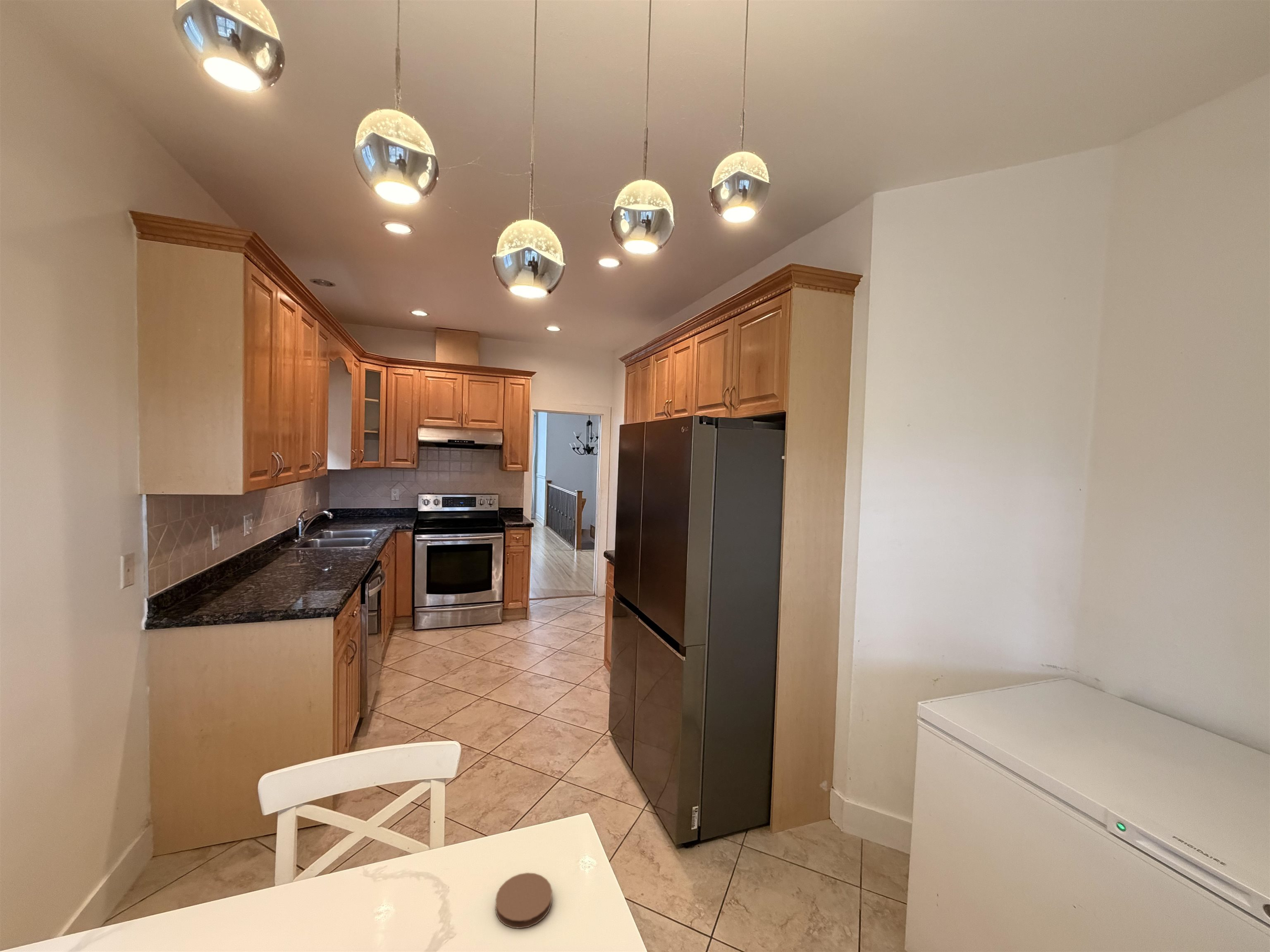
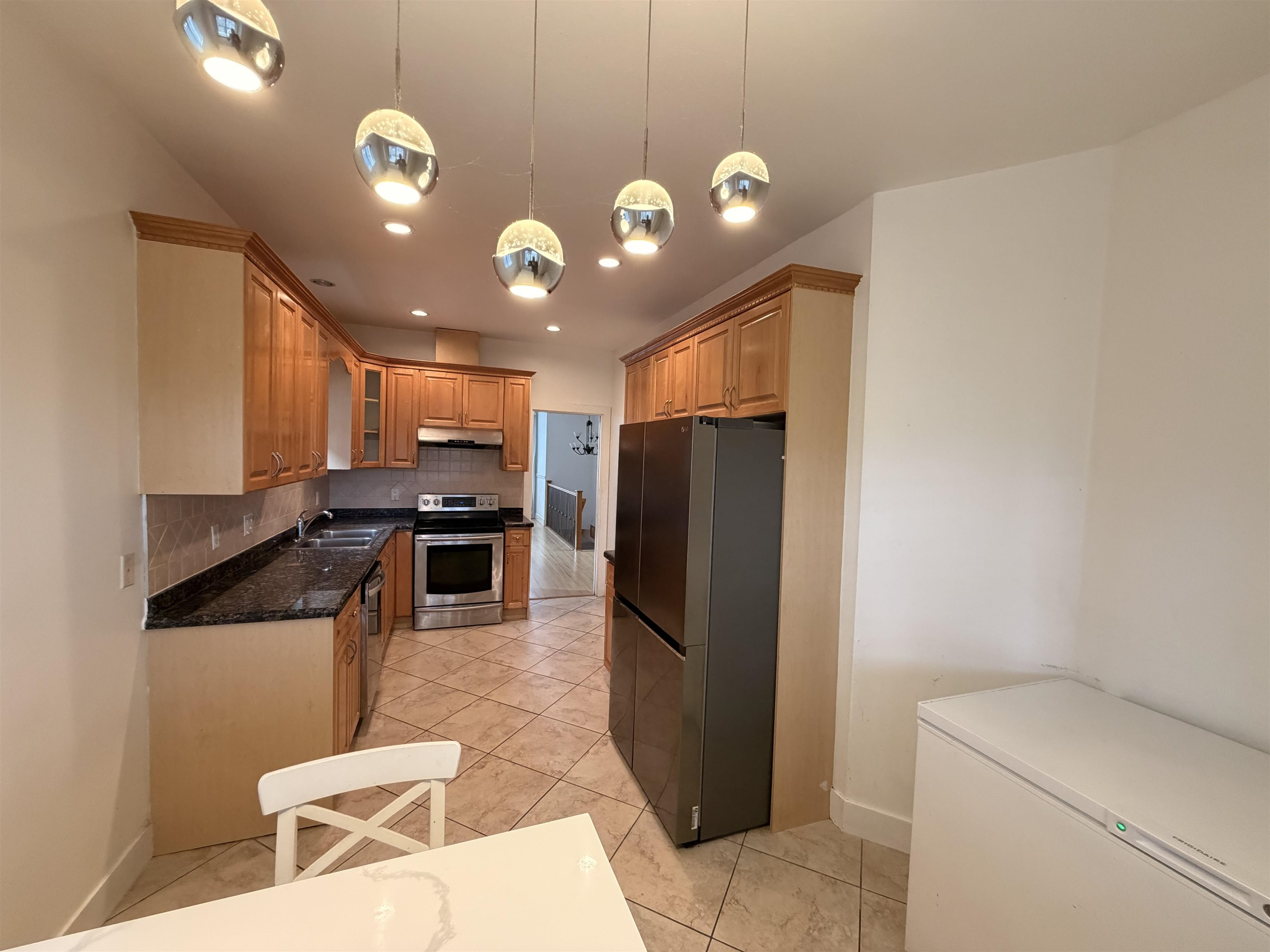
- coaster (524, 899)
